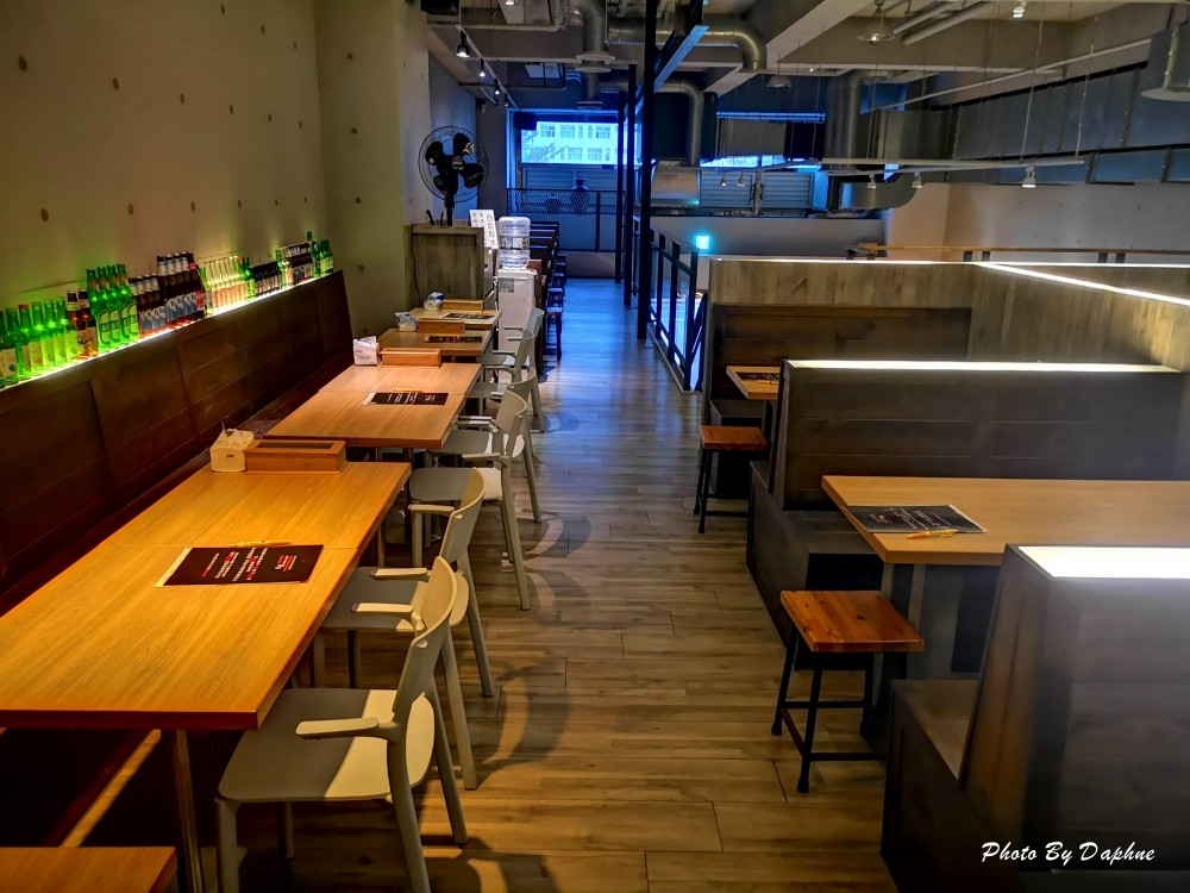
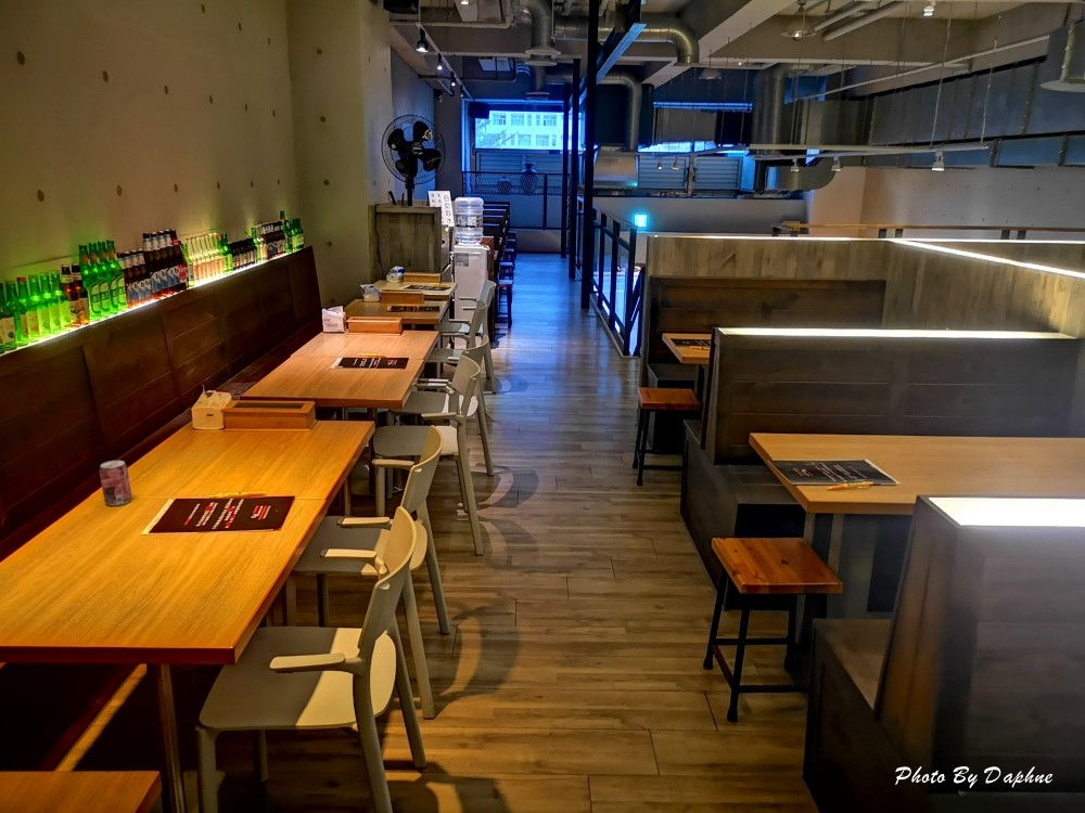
+ beverage can (115, 481)
